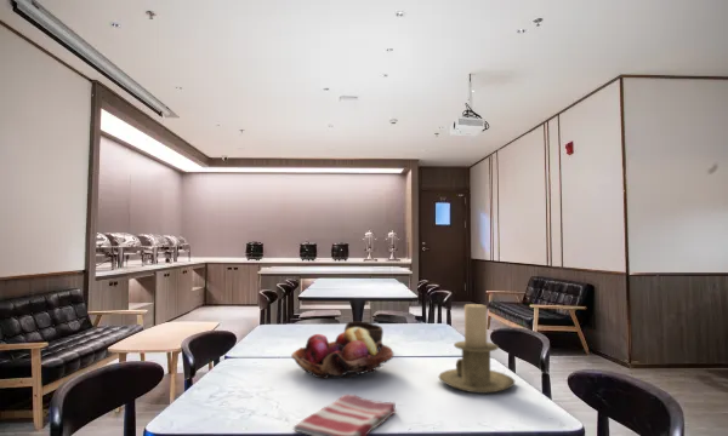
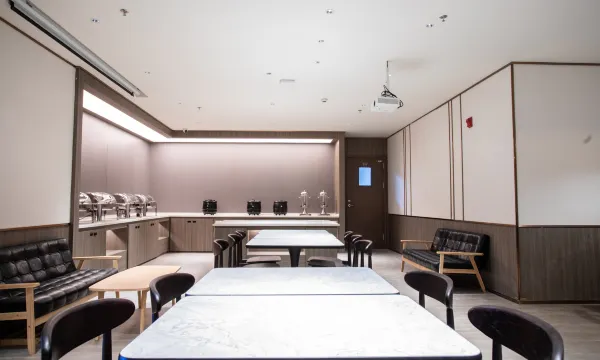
- bowl (369, 334)
- fruit basket (345, 350)
- dish towel (347, 415)
- candle holder (476, 343)
